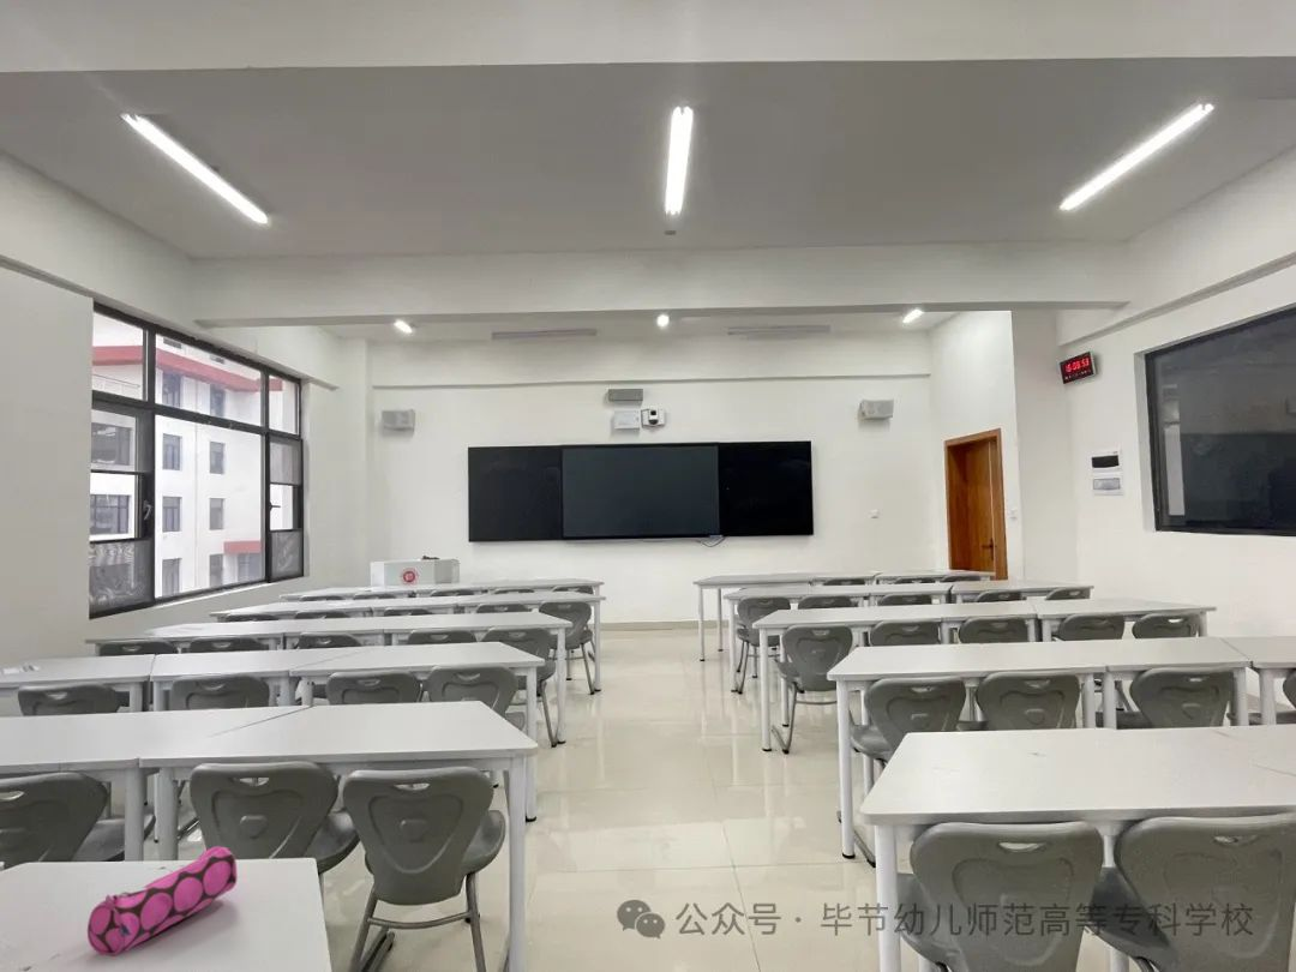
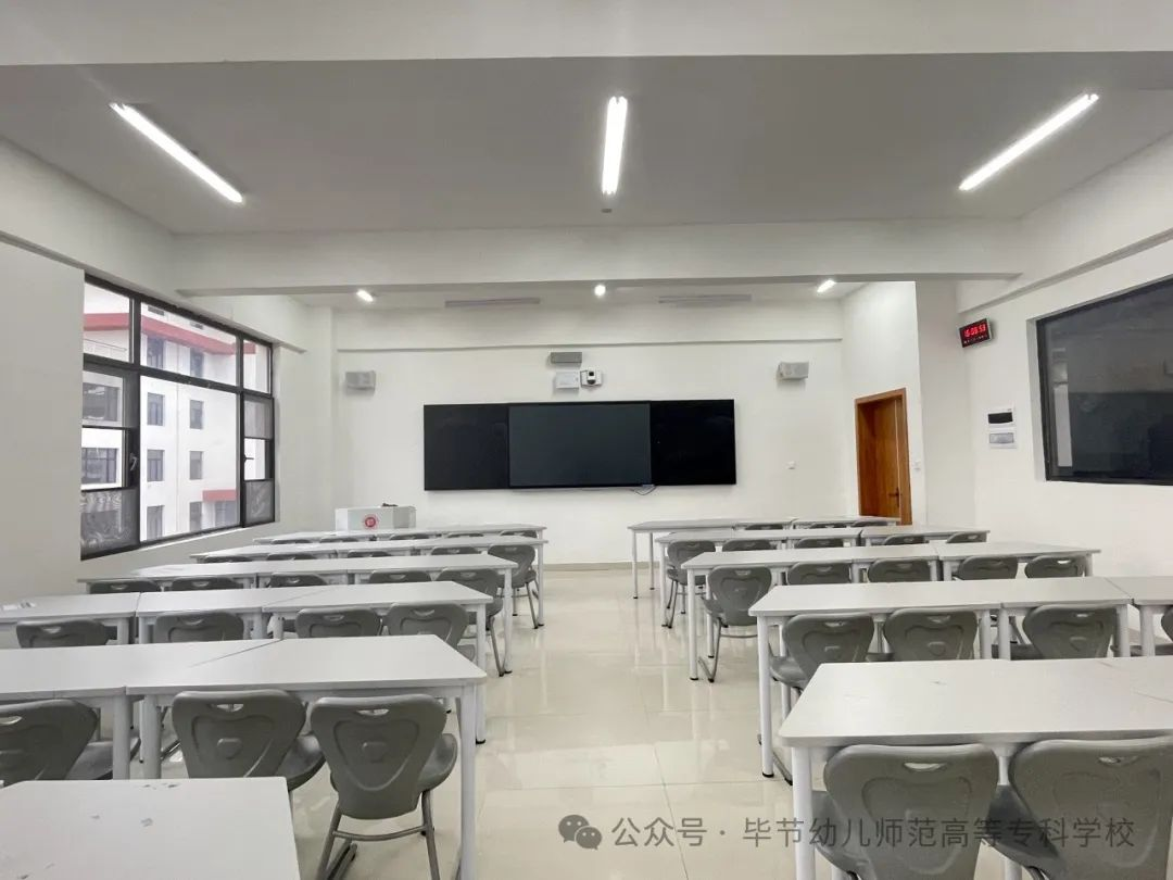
- pencil case (169, 894)
